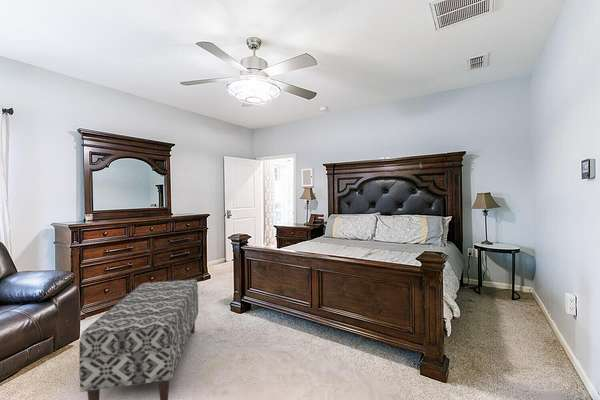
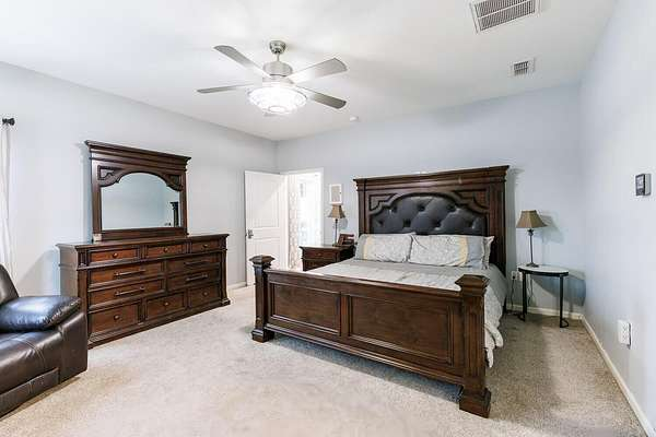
- bench (153, 331)
